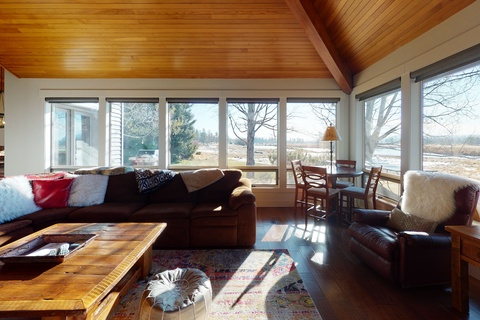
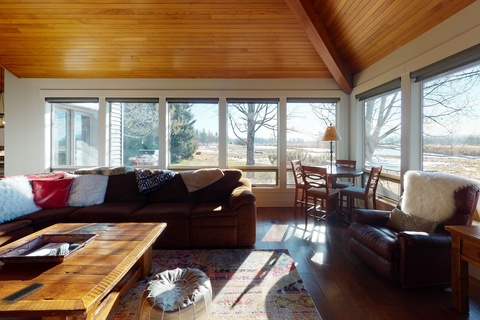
+ smartphone (24, 292)
